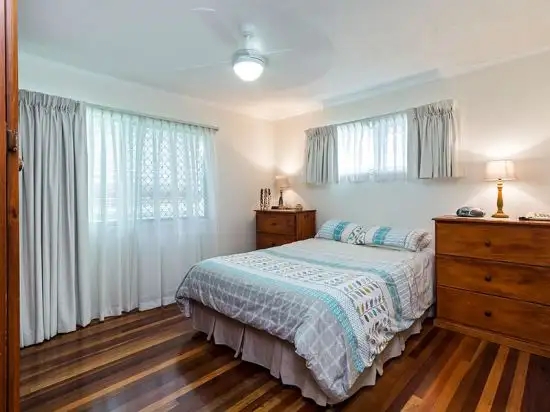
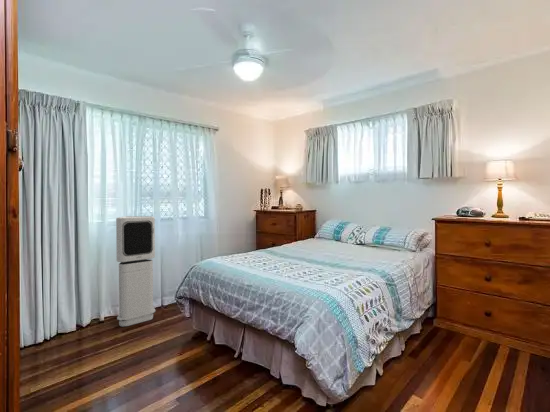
+ air purifier (132, 267)
